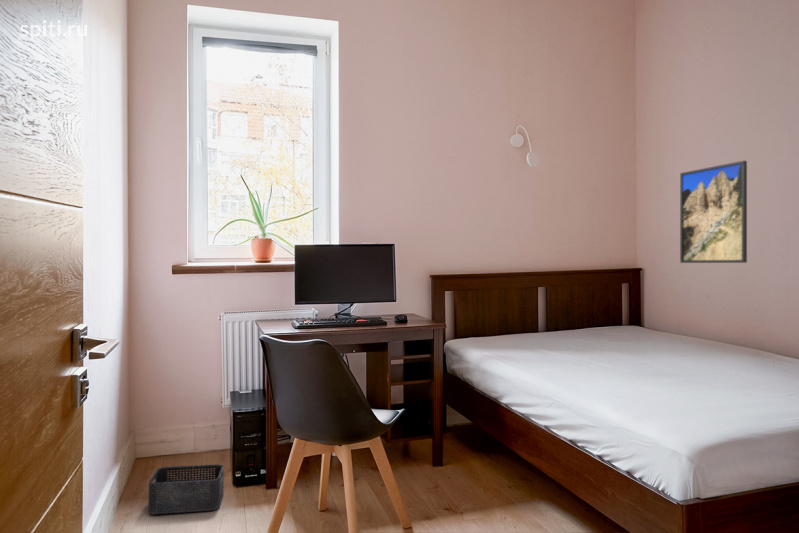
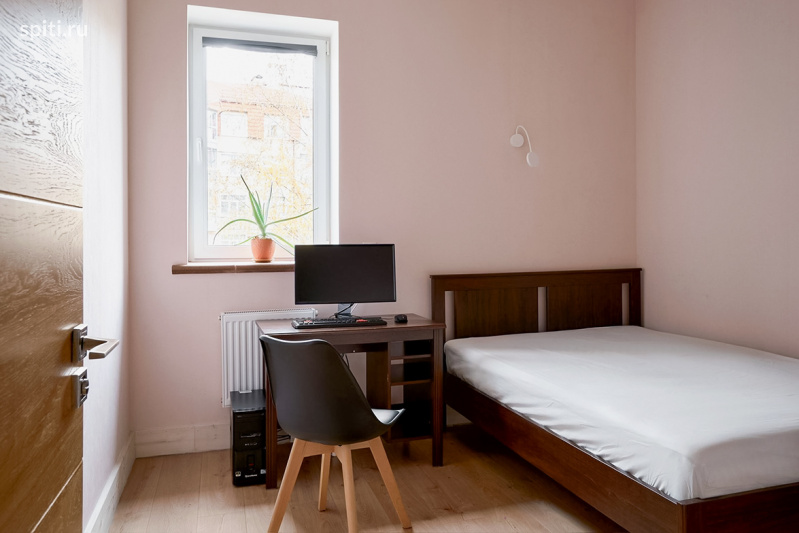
- storage bin (187, 488)
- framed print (711, 215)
